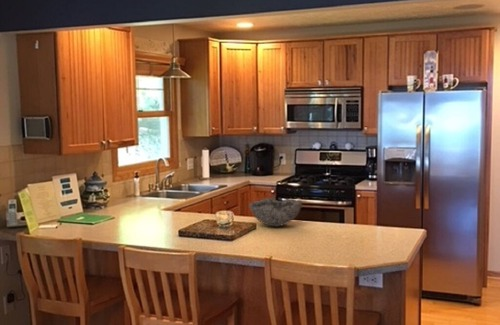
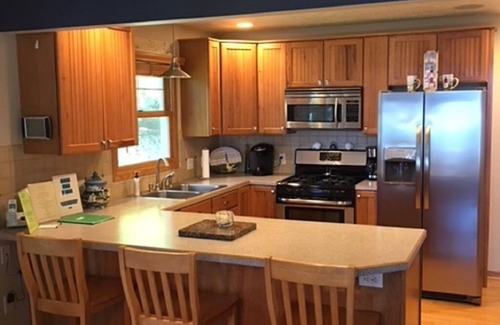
- bowl (275, 213)
